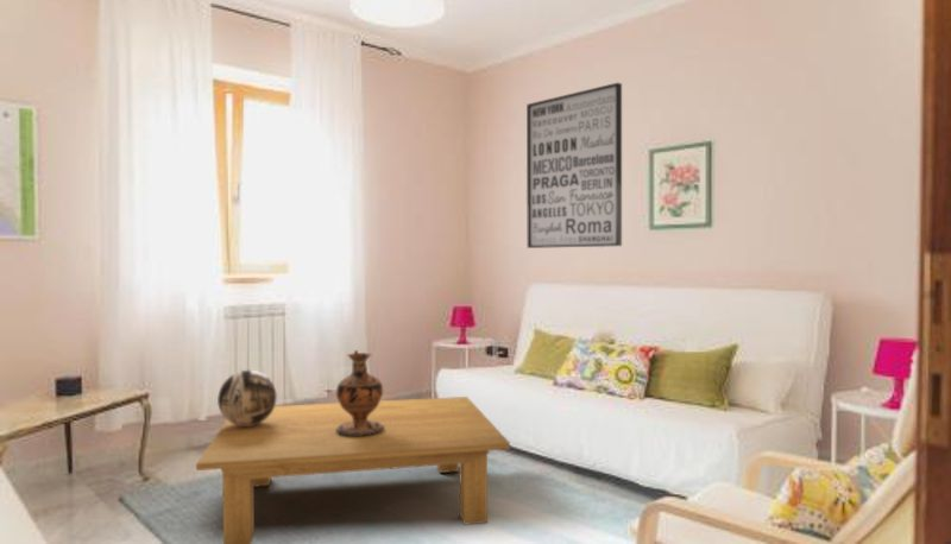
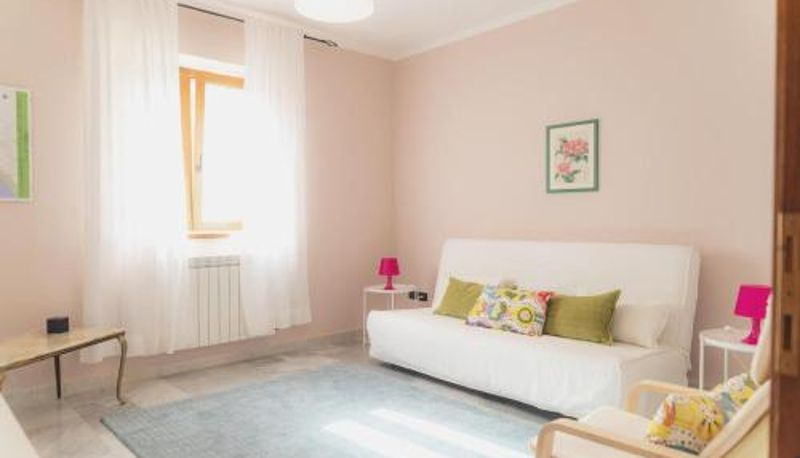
- vase (359, 391)
- coffee table (358, 461)
- decorative bowl (247, 397)
- wall art (571, 171)
